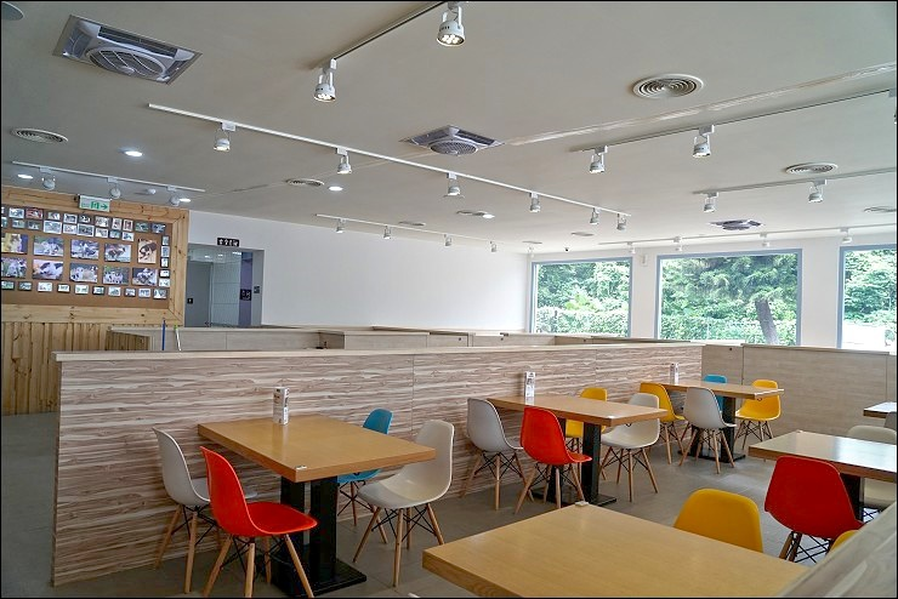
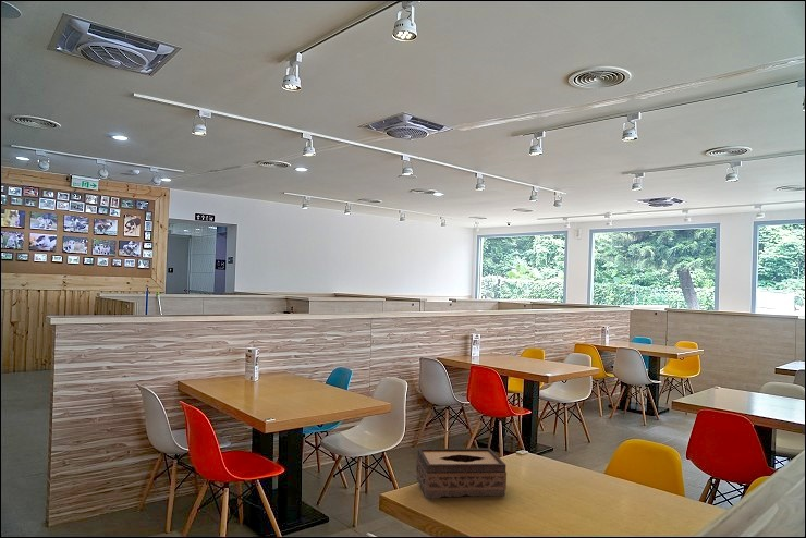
+ tissue box (460, 472)
